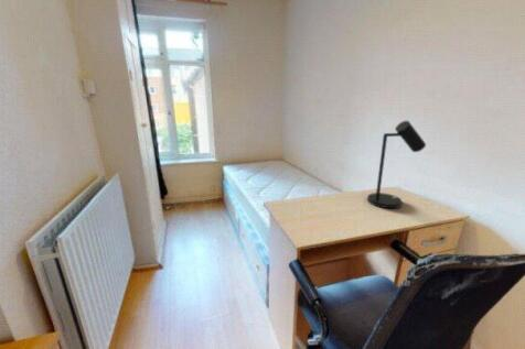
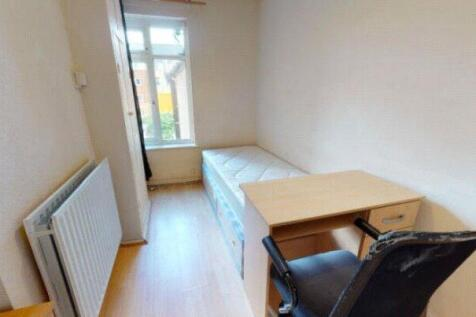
- desk lamp (384, 157)
